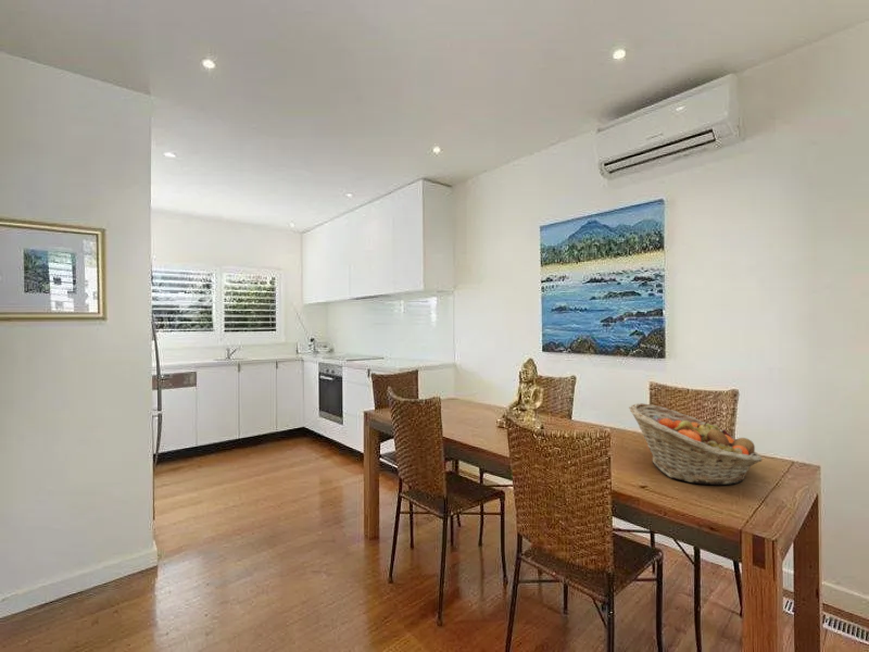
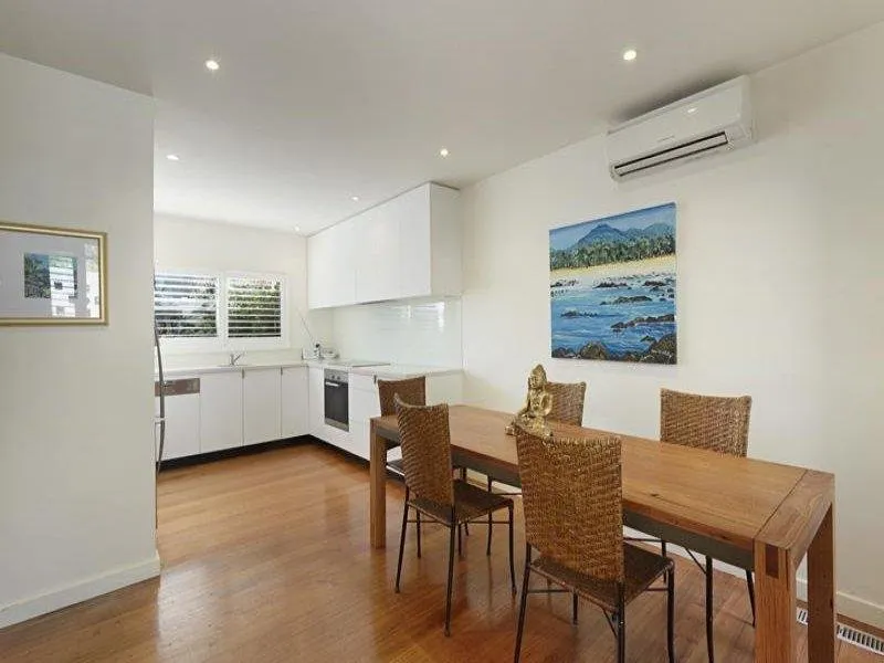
- fruit basket (690, 439)
